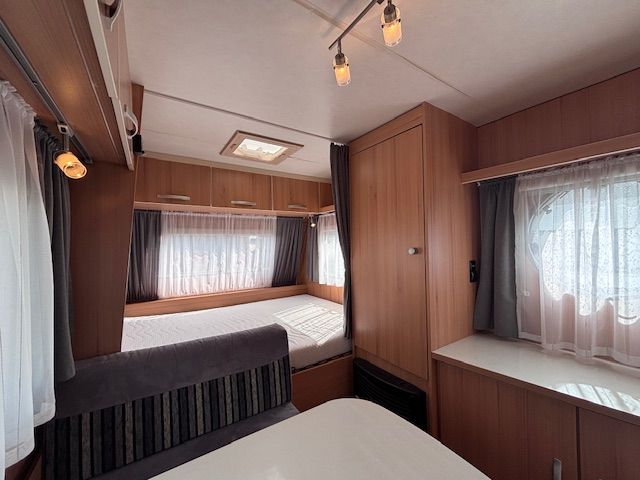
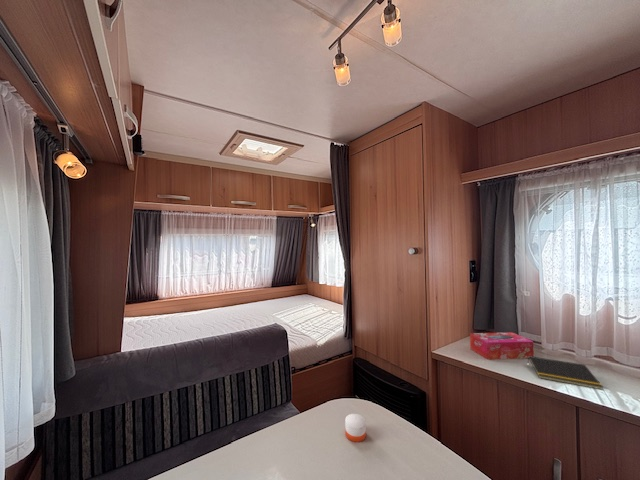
+ notepad (562, 371)
+ candle (355, 419)
+ tissue box (500, 345)
